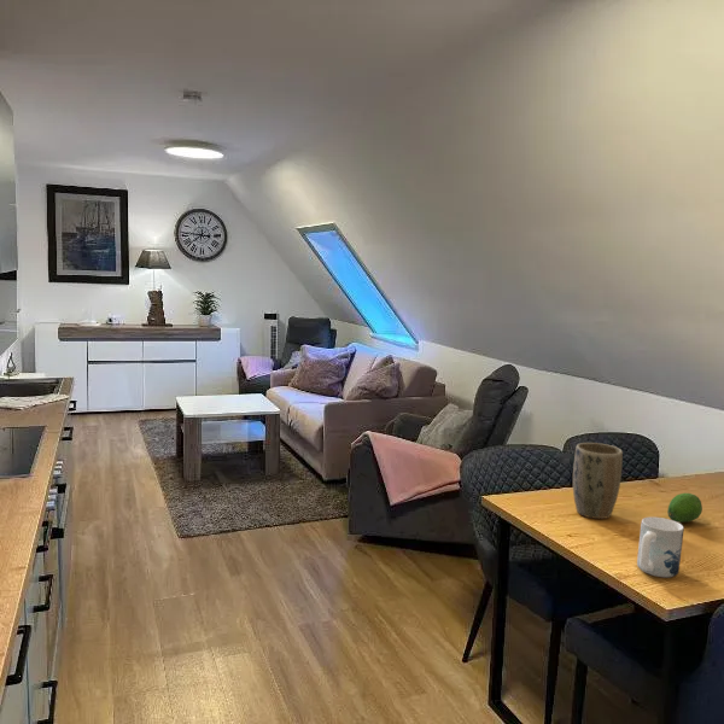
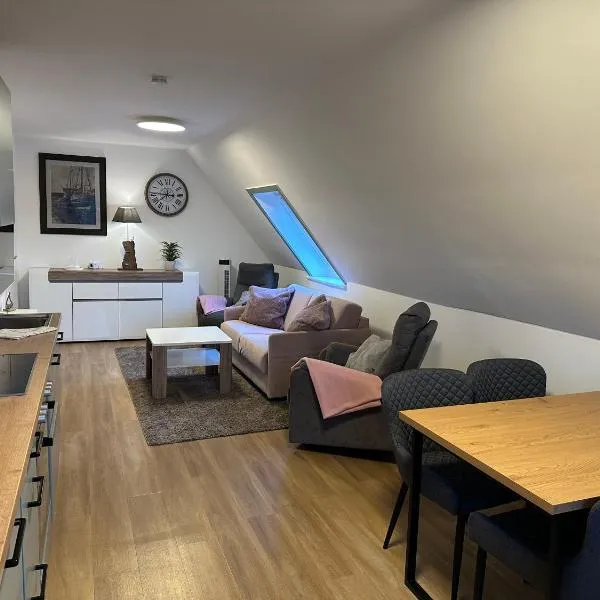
- mug (659, 549)
- plant pot (596, 480)
- fruit (684, 508)
